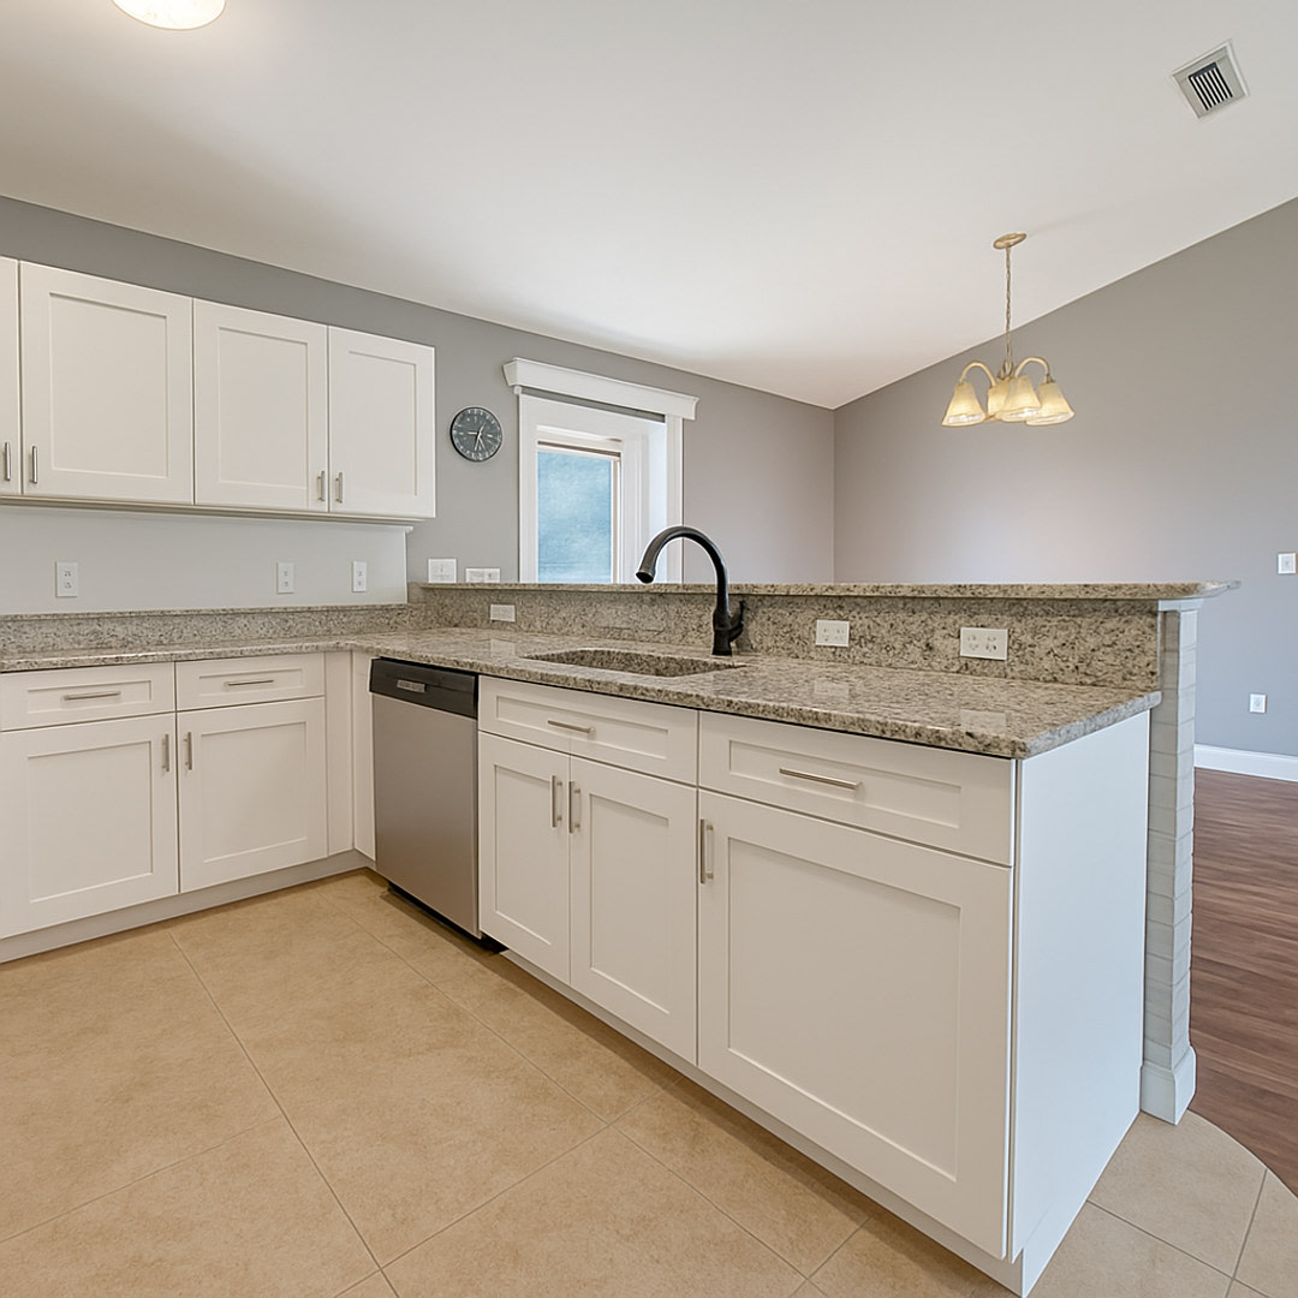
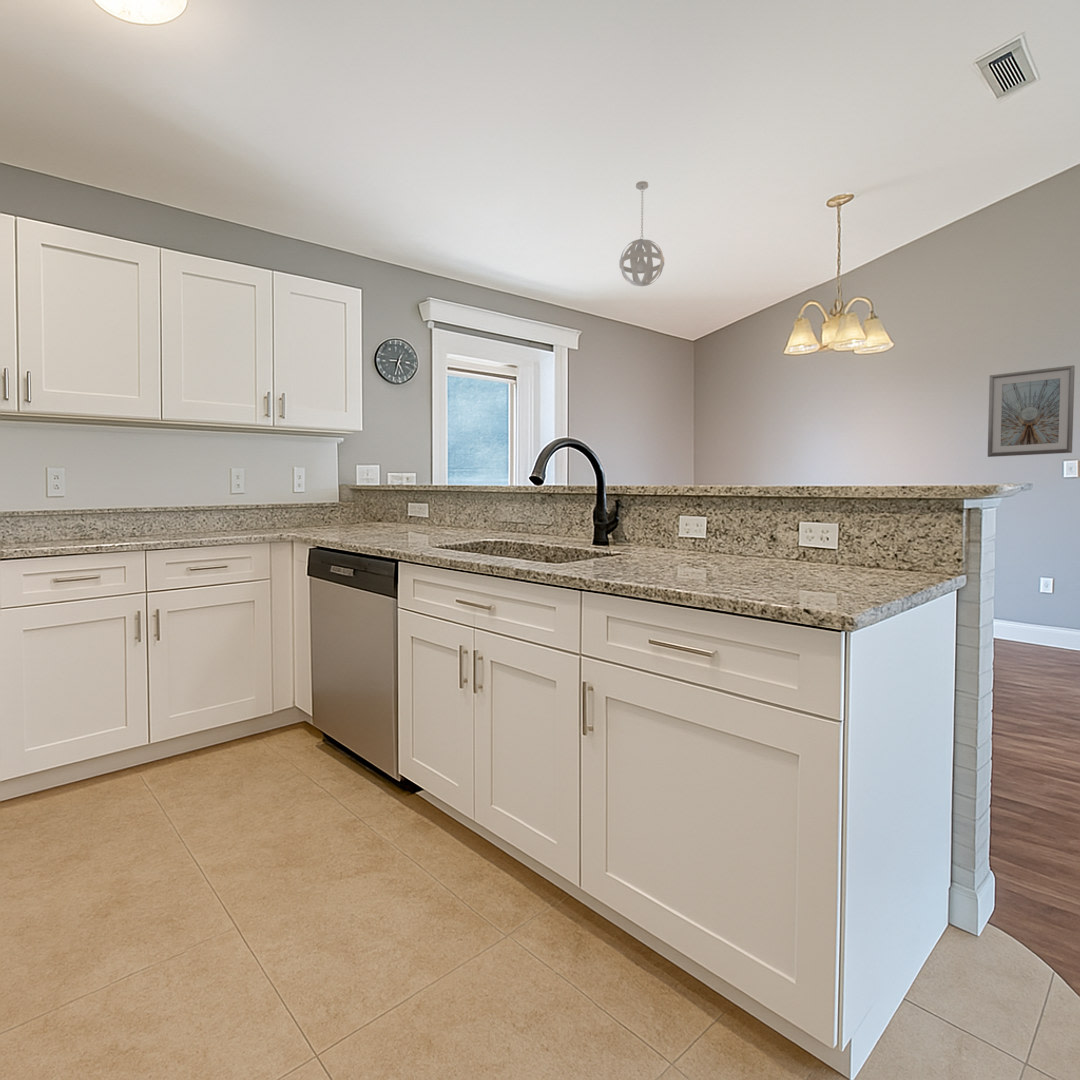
+ pendant light (642, 235)
+ picture frame (1029, 412)
